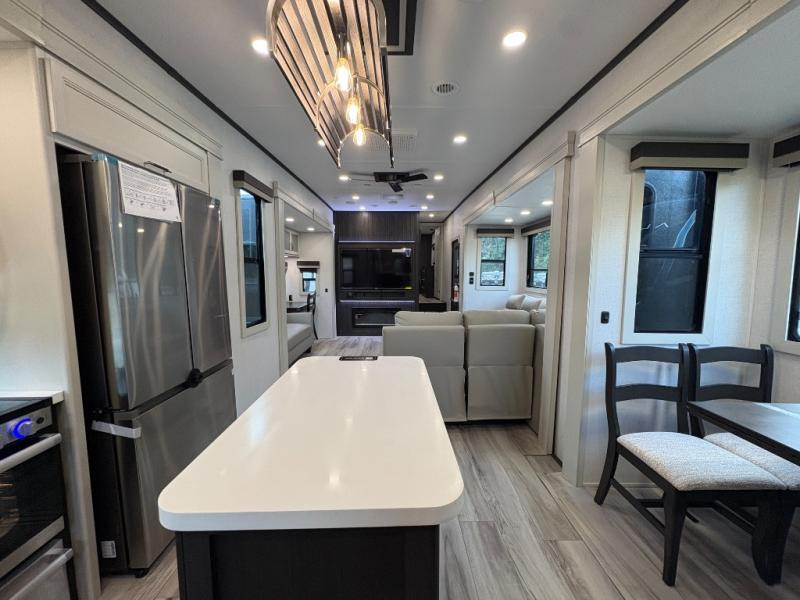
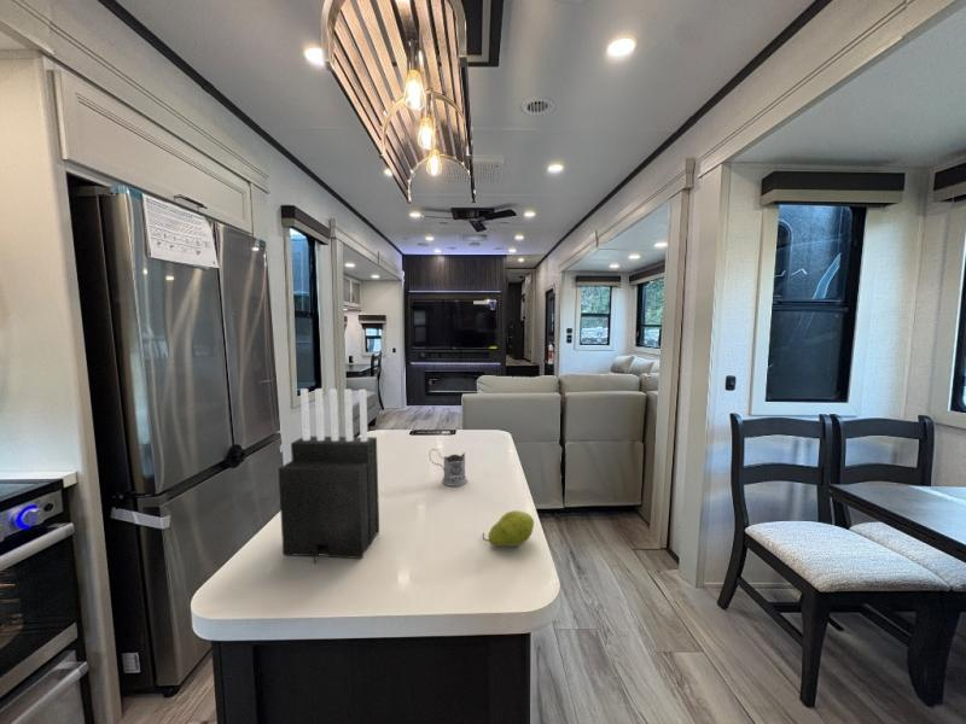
+ tea glass holder (448, 463)
+ knife block (327, 471)
+ fruit (507, 526)
